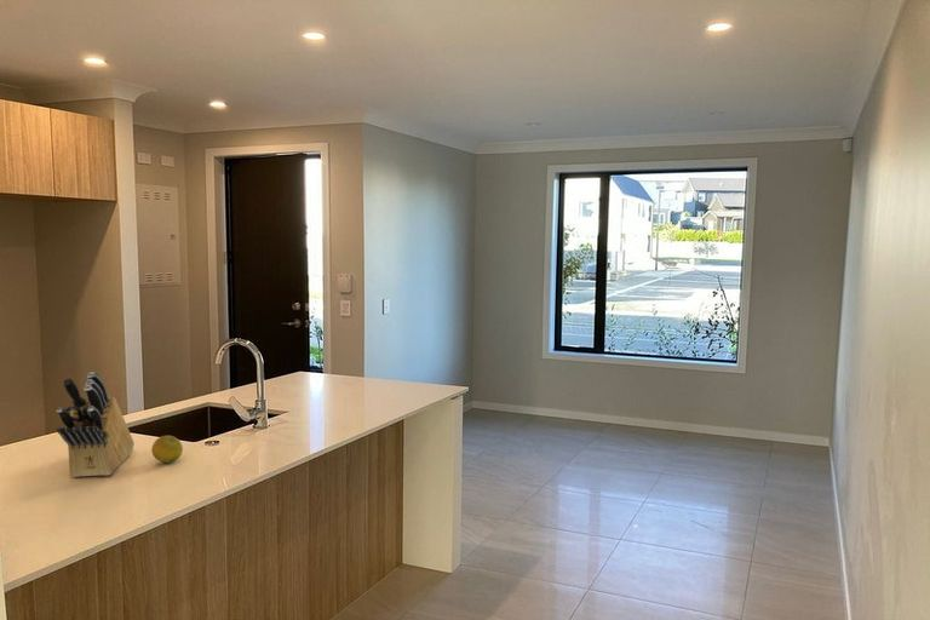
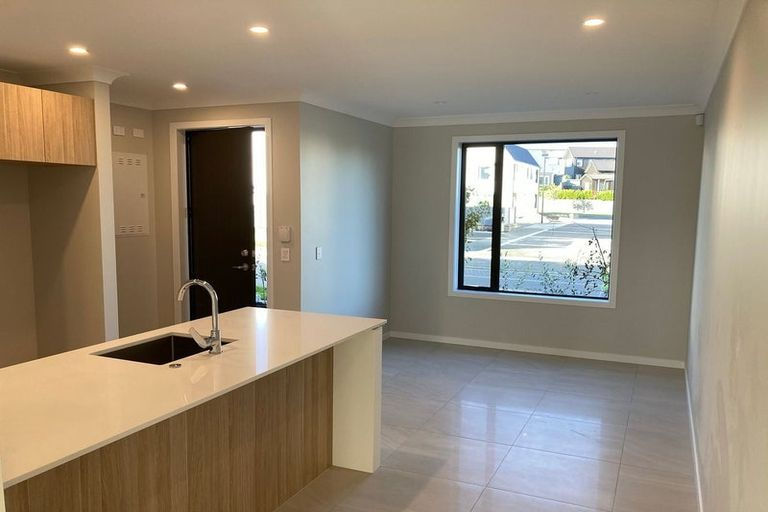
- fruit (167, 448)
- knife block (97, 418)
